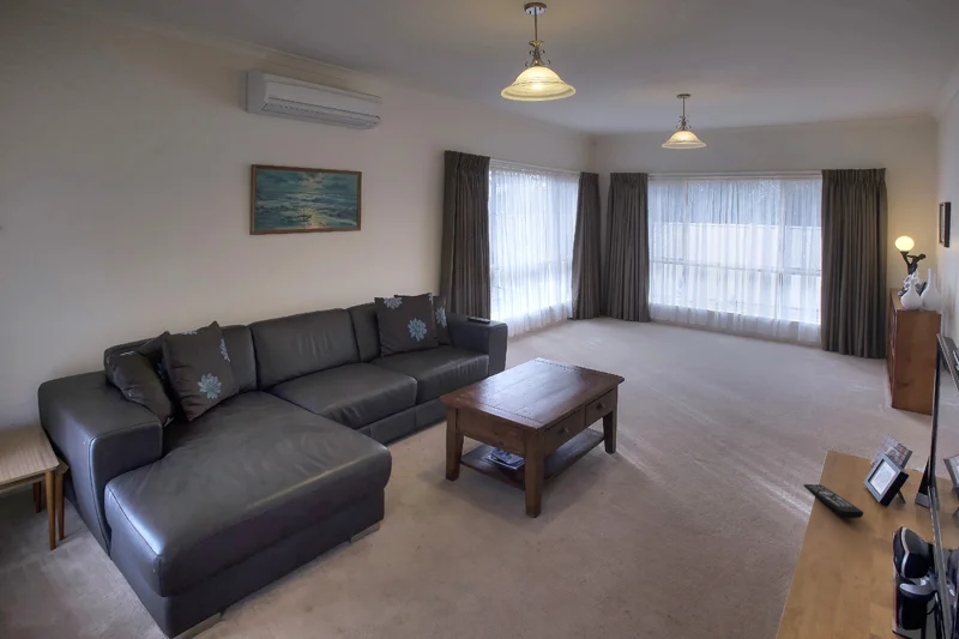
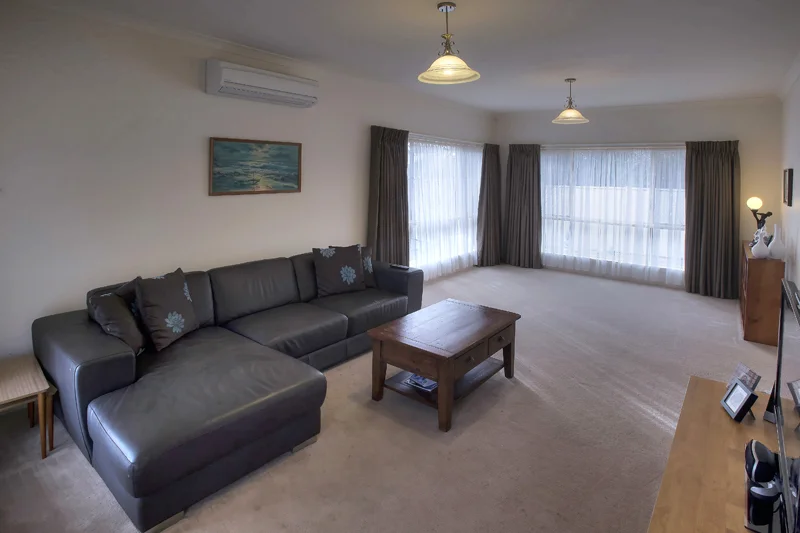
- remote control (831, 500)
